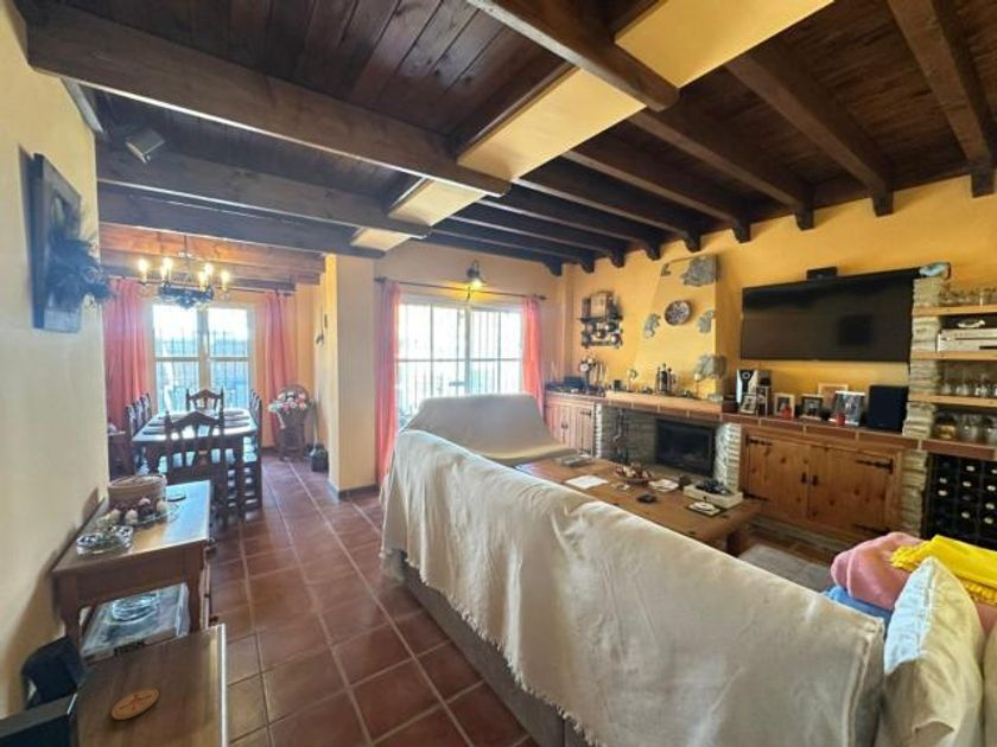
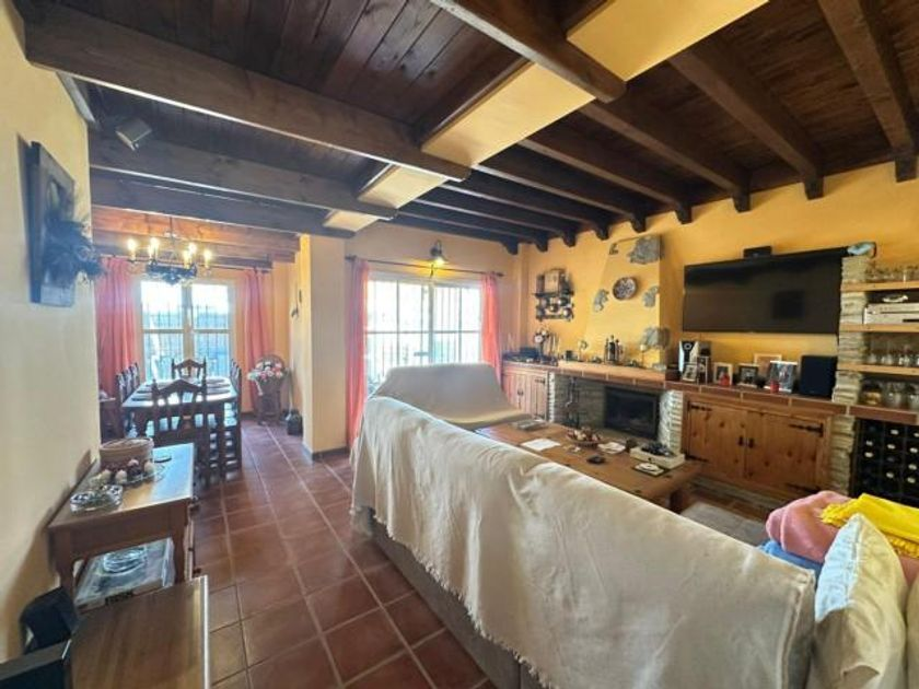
- coaster (135, 703)
